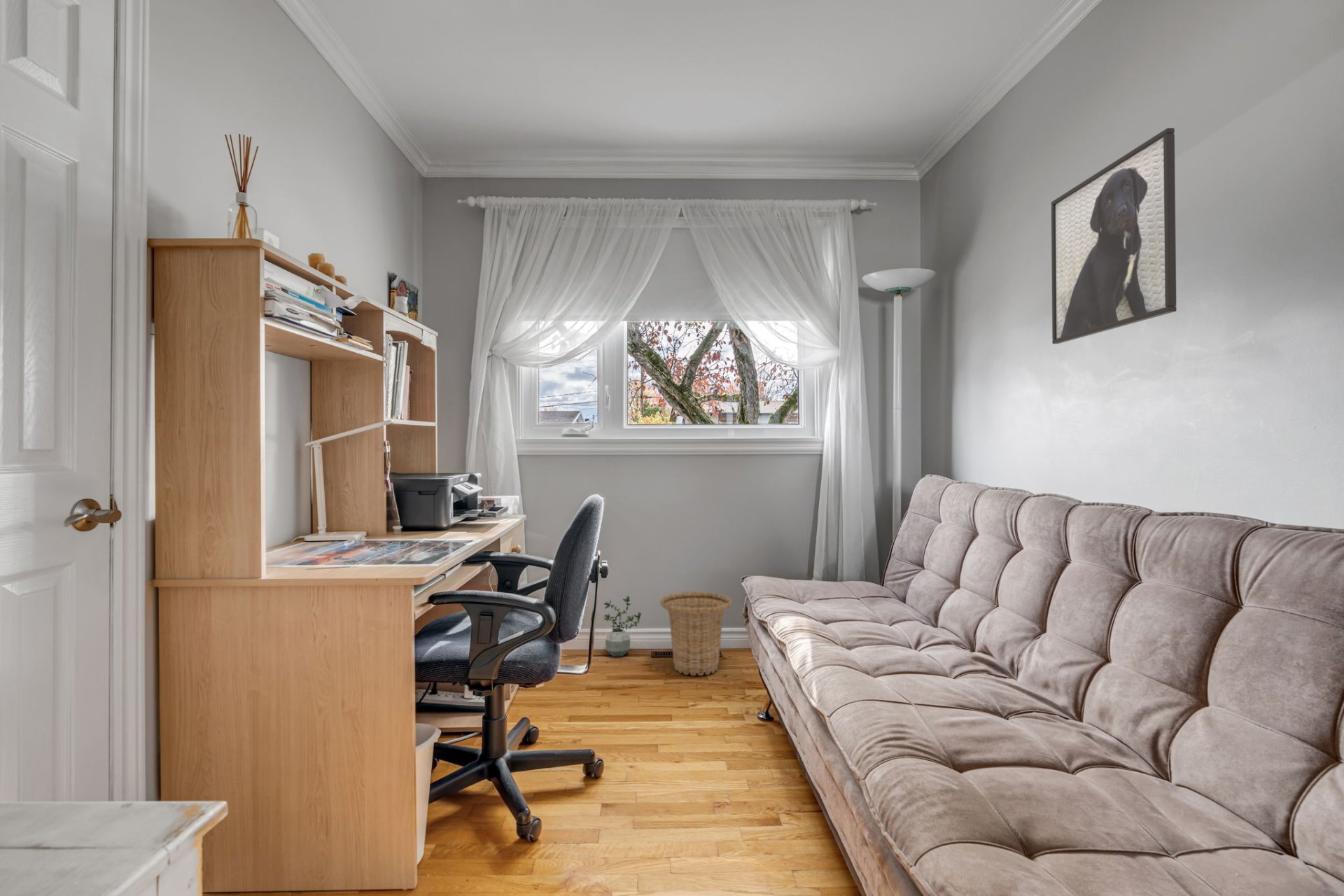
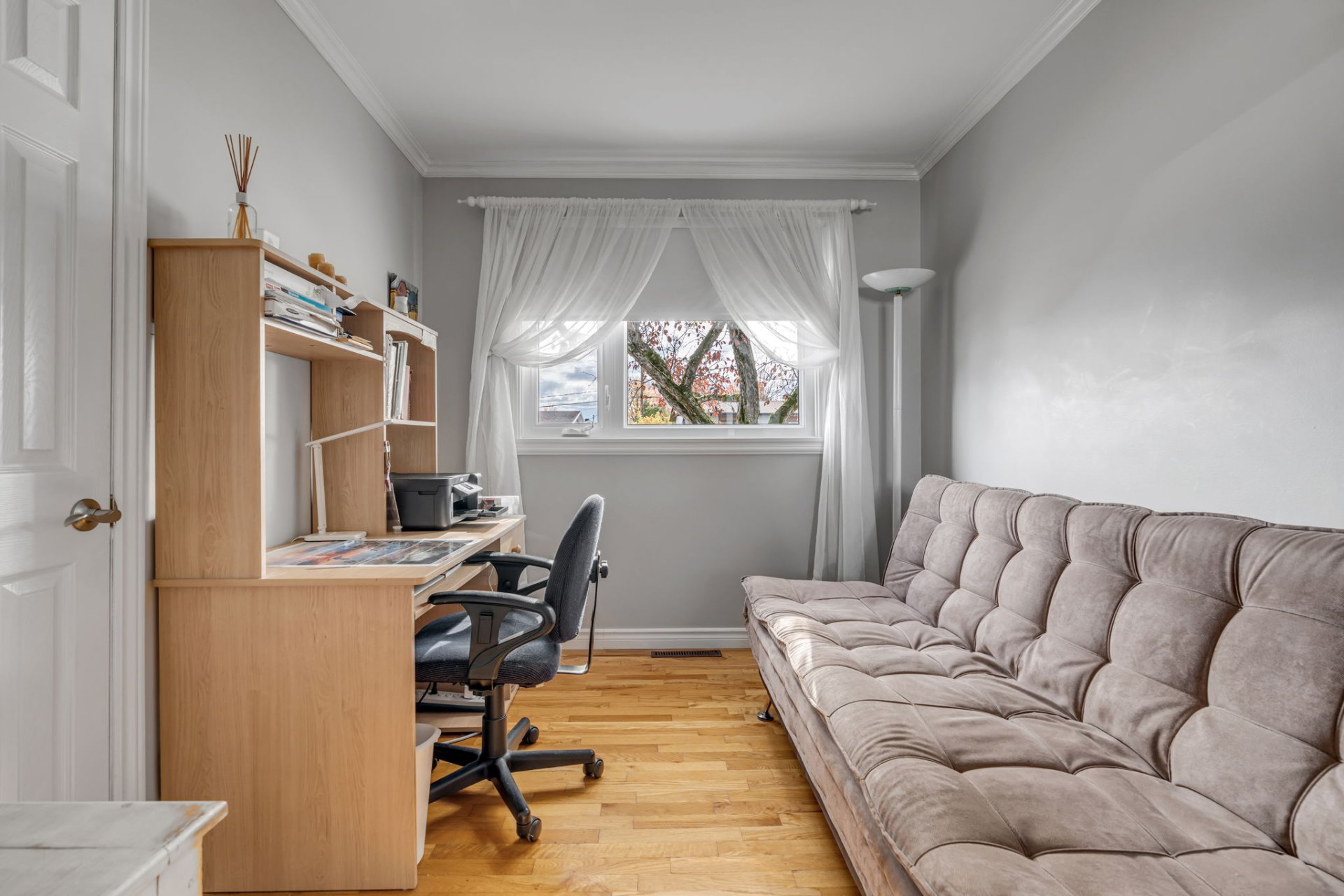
- potted plant (622, 625)
- basket (696, 634)
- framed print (1105, 249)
